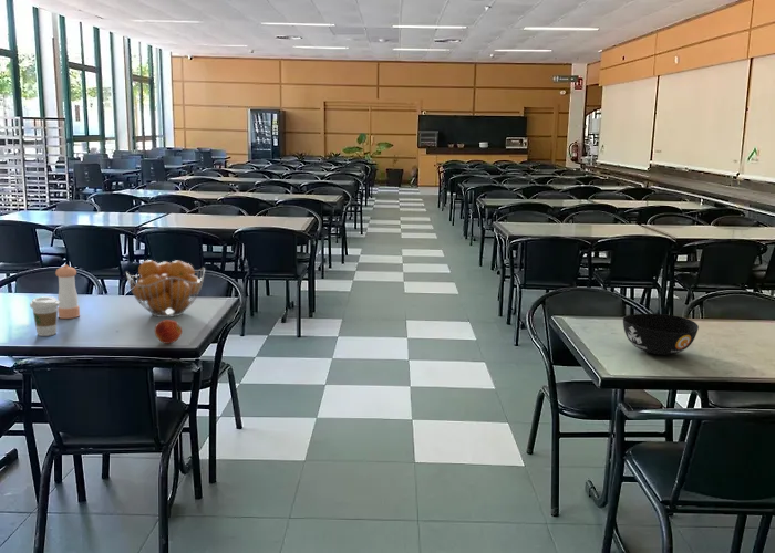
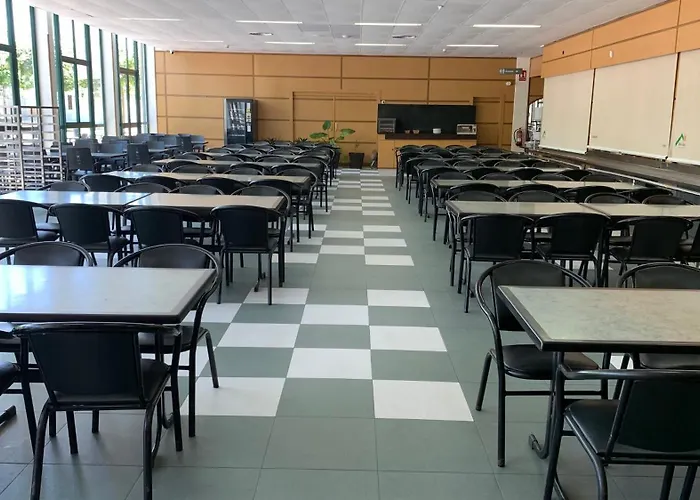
- bowl (658, 336)
- pepper shaker (66, 290)
- coffee cup (45, 316)
- fruit basket (166, 286)
- fruit (168, 331)
